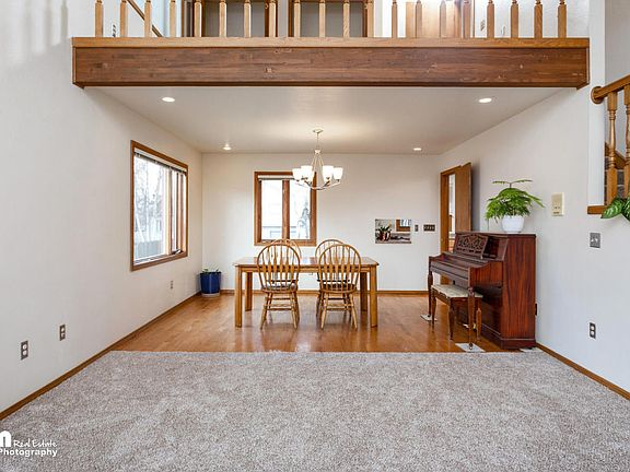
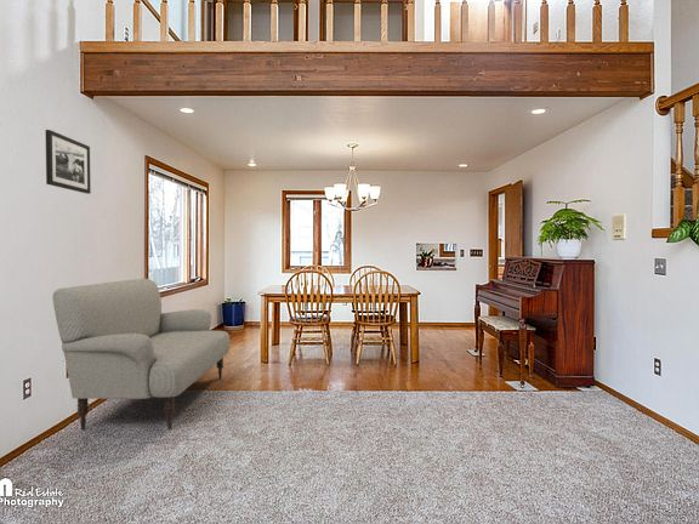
+ picture frame (69, 164)
+ sofa (158, 341)
